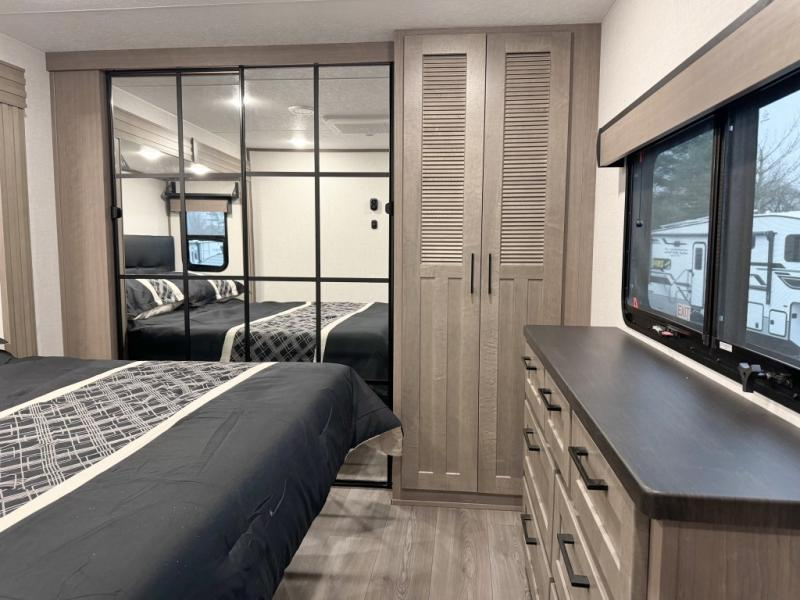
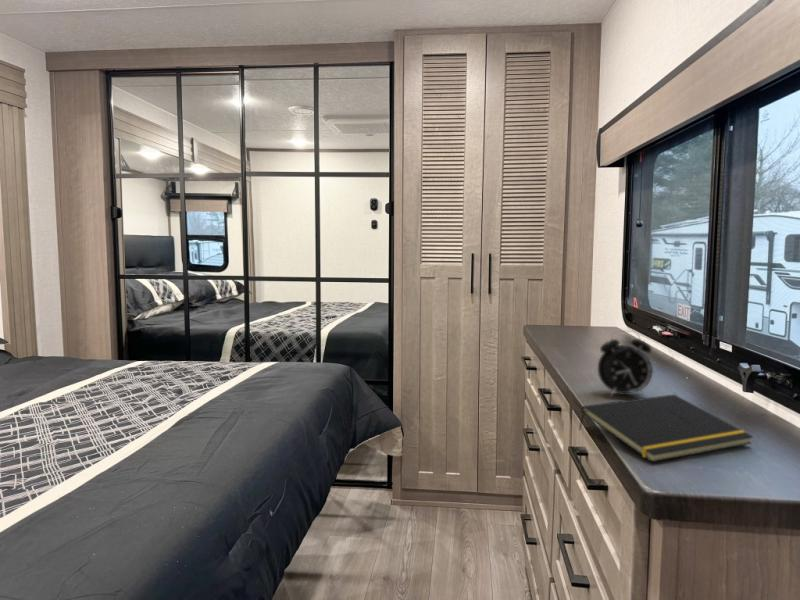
+ alarm clock (626, 362)
+ notepad (664, 424)
